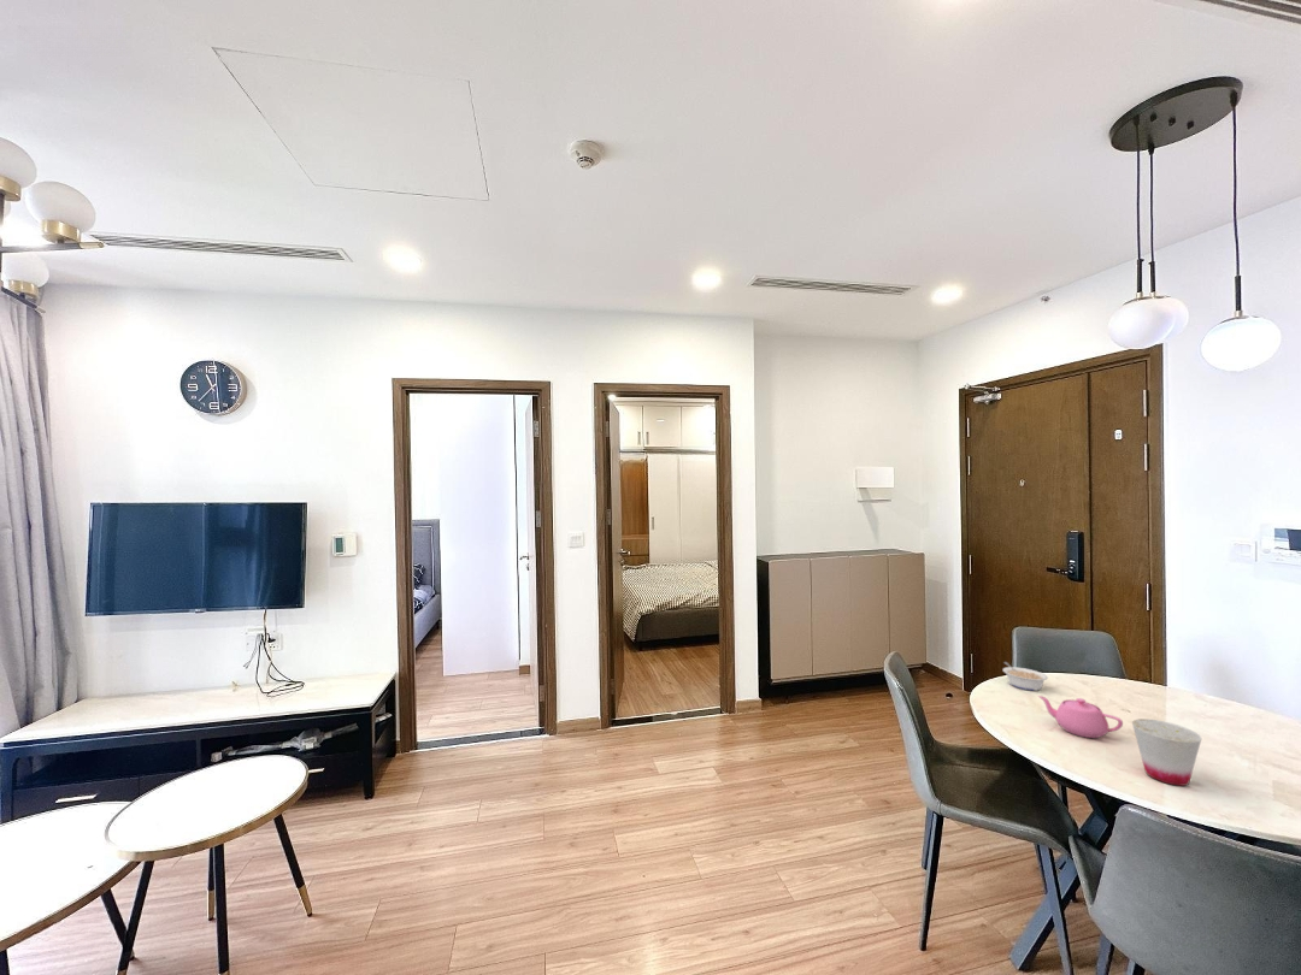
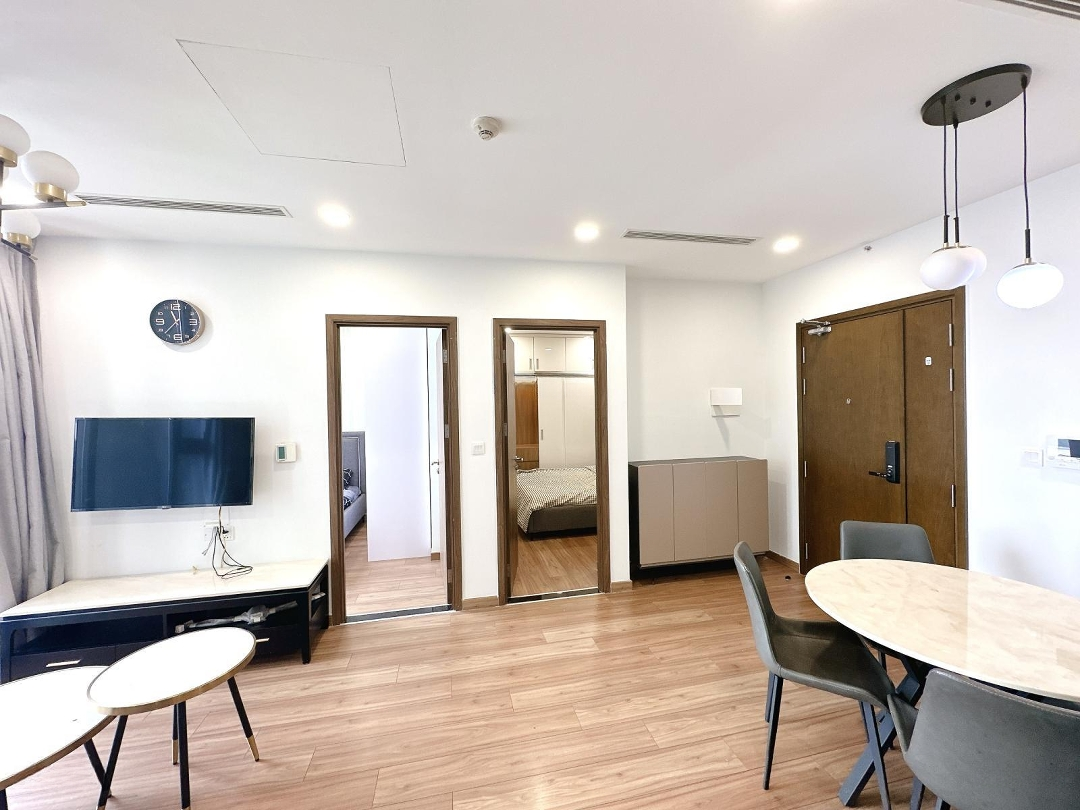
- teapot (1078, 714)
- legume (1023, 678)
- cup (1166, 754)
